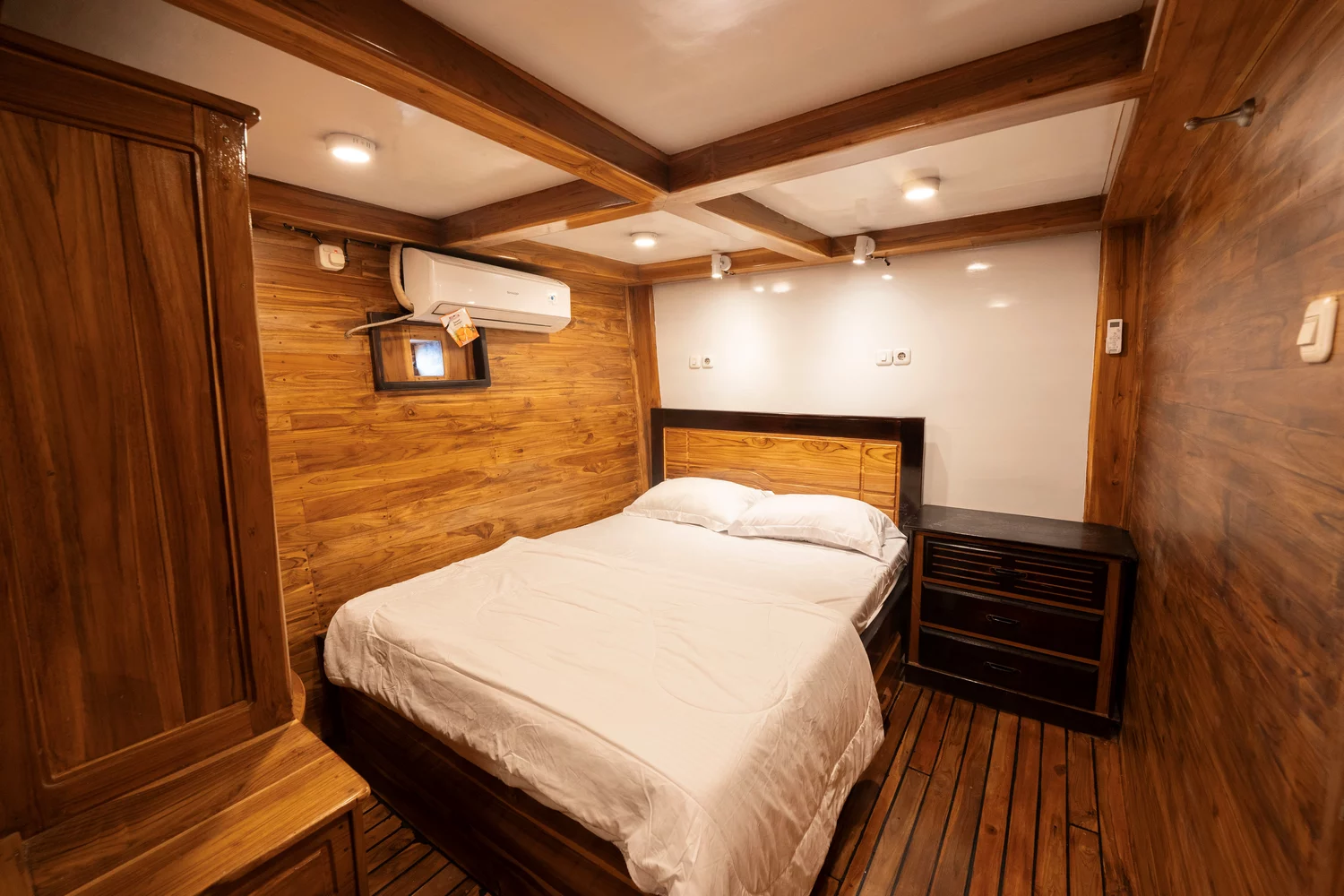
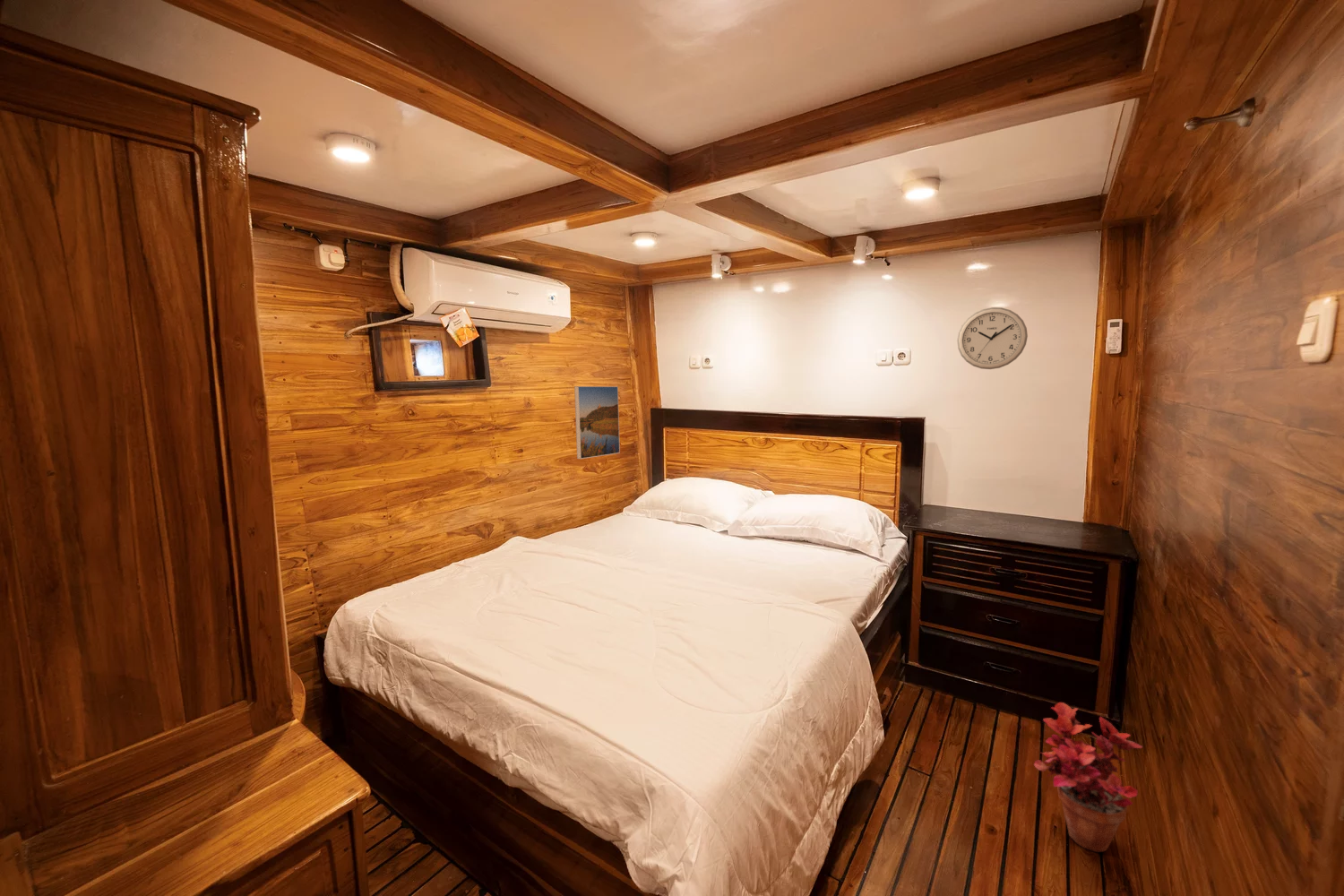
+ wall clock (991, 338)
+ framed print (598, 421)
+ potted plant (1085, 785)
